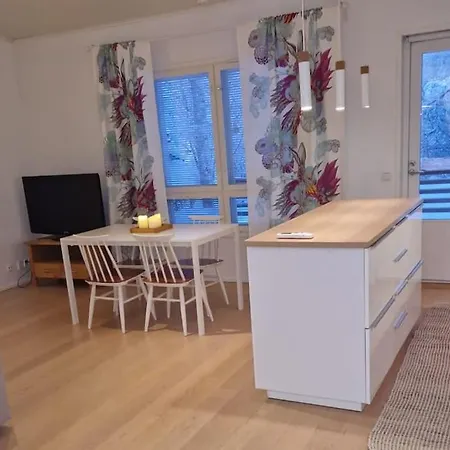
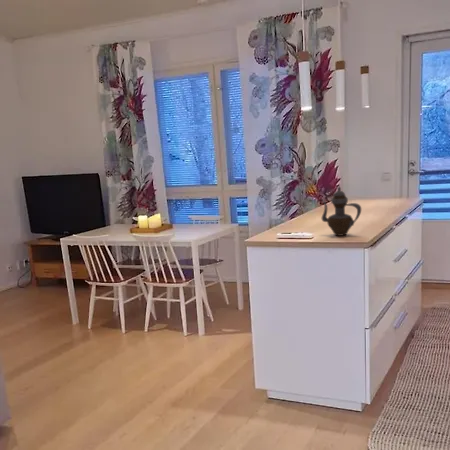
+ teapot (340, 210)
